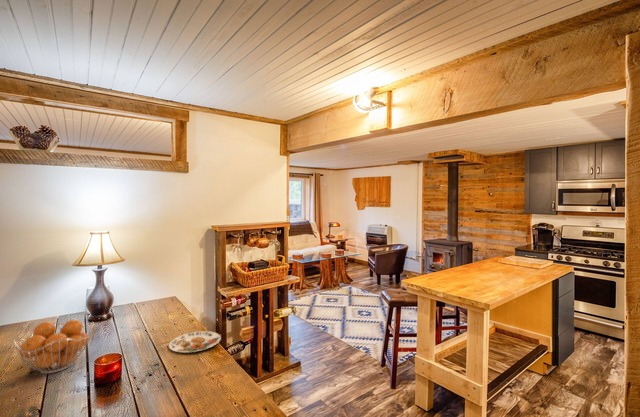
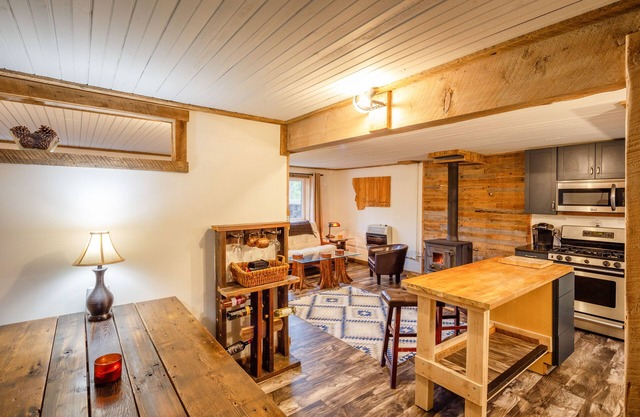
- fruit basket (56, 344)
- plate (195, 341)
